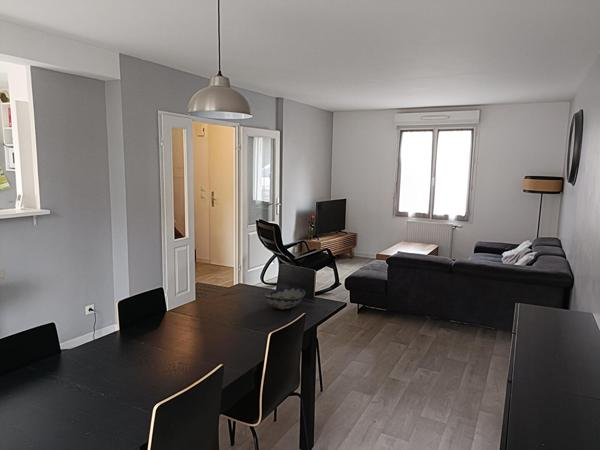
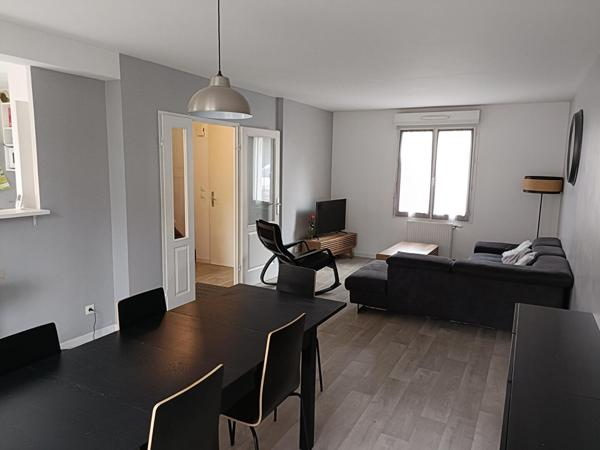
- decorative bowl (284, 299)
